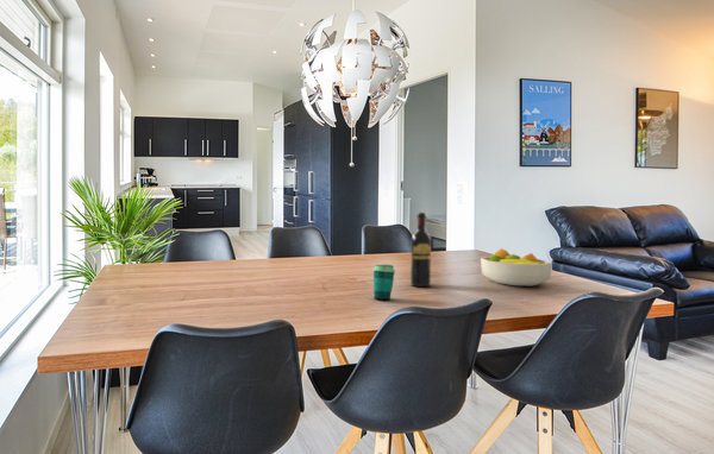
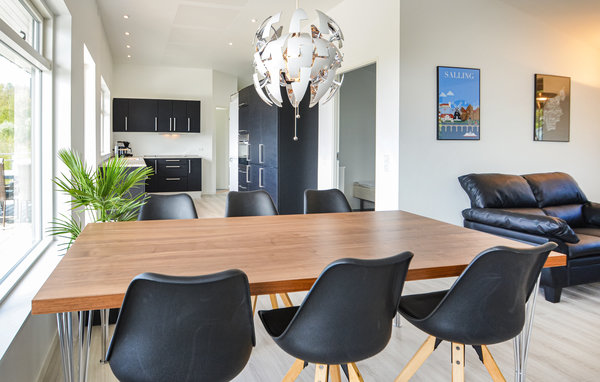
- cup (383, 282)
- fruit bowl (514, 265)
- wine bottle (420, 248)
